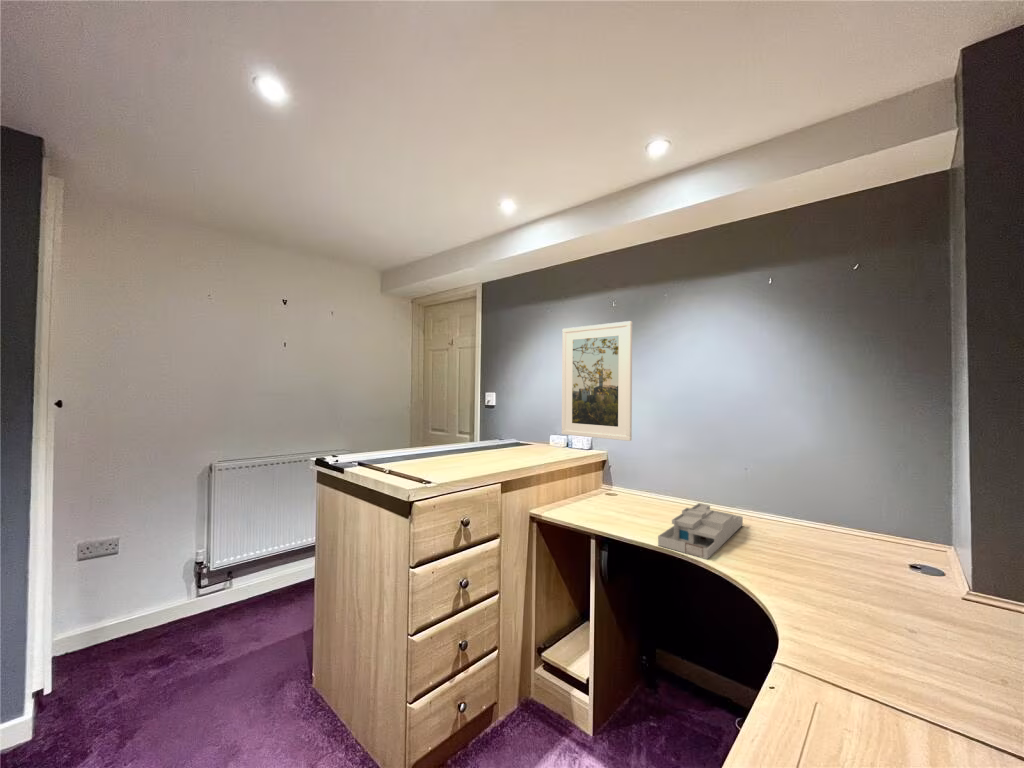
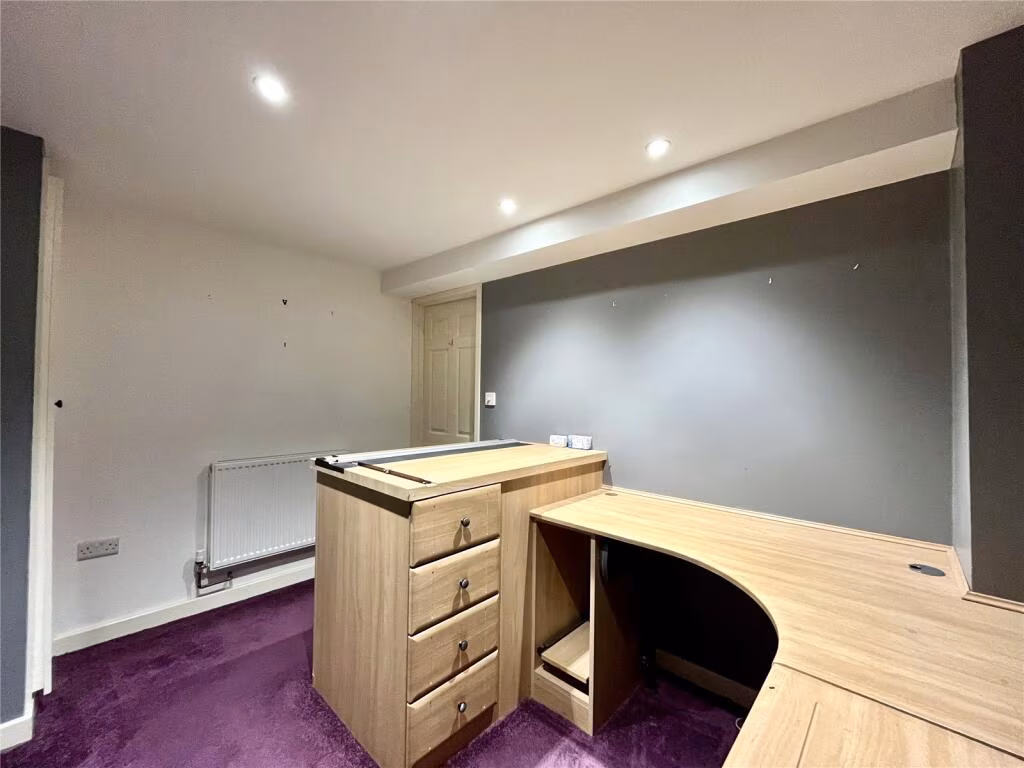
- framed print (594, 381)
- desk organizer (703, 523)
